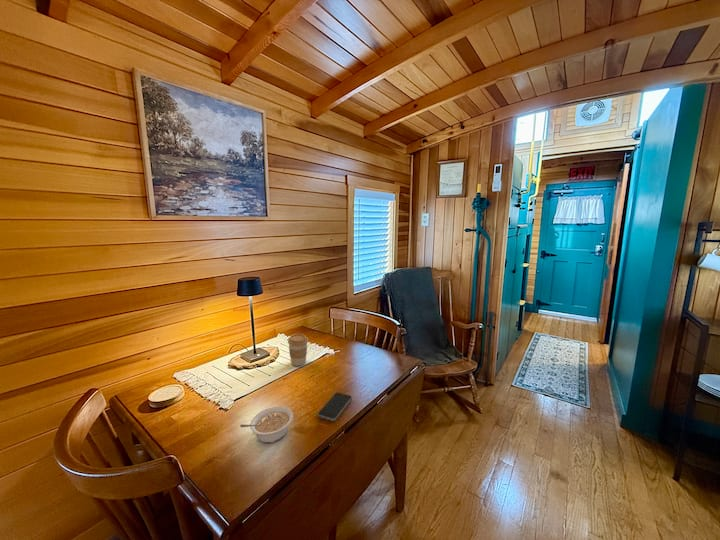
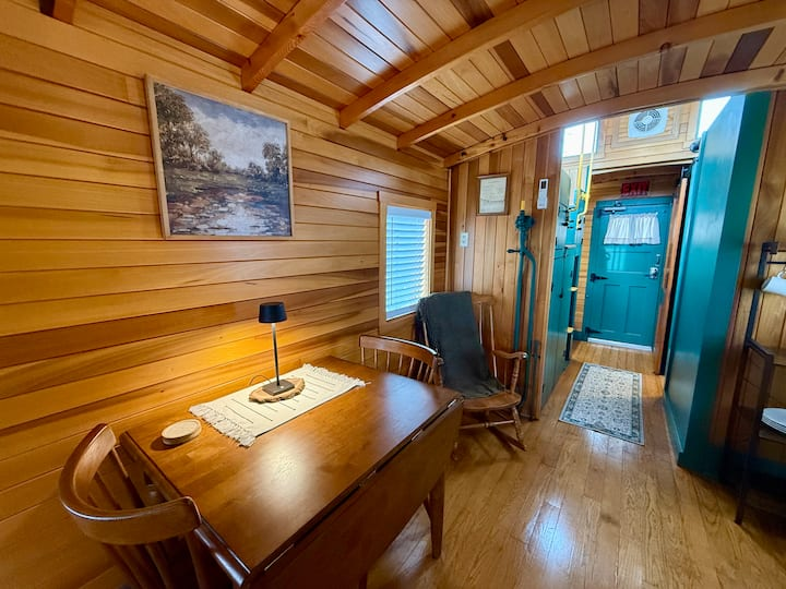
- legume (271, 425)
- coffee cup (298, 349)
- smartphone (335, 405)
